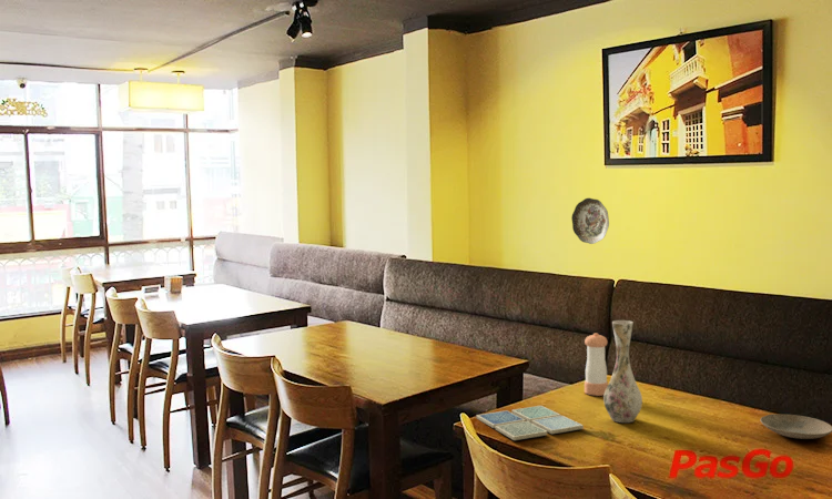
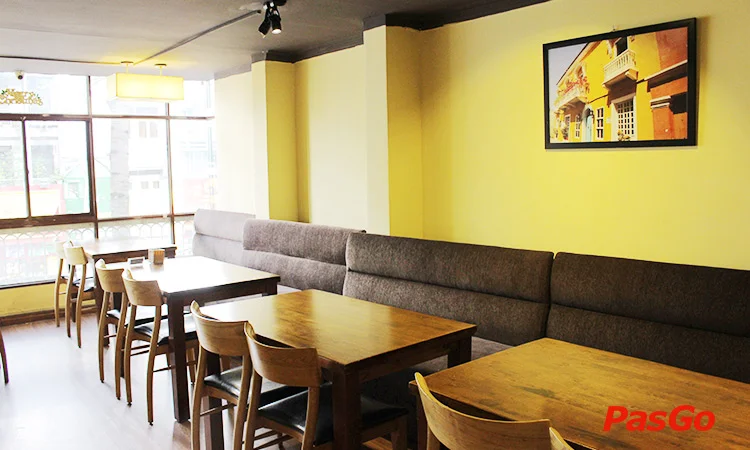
- drink coaster (528, 421)
- vase (622, 370)
- plate (795, 428)
- decorative plate (590, 221)
- pepper shaker (596, 363)
